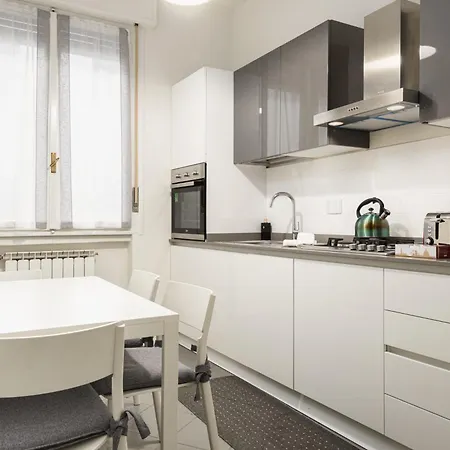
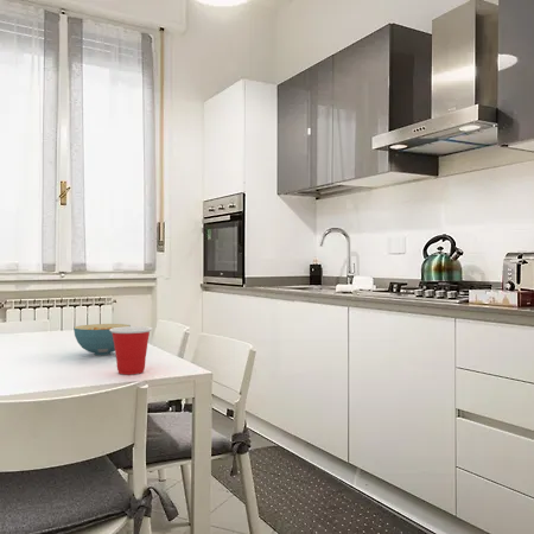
+ cereal bowl (102, 339)
+ cup (131, 350)
